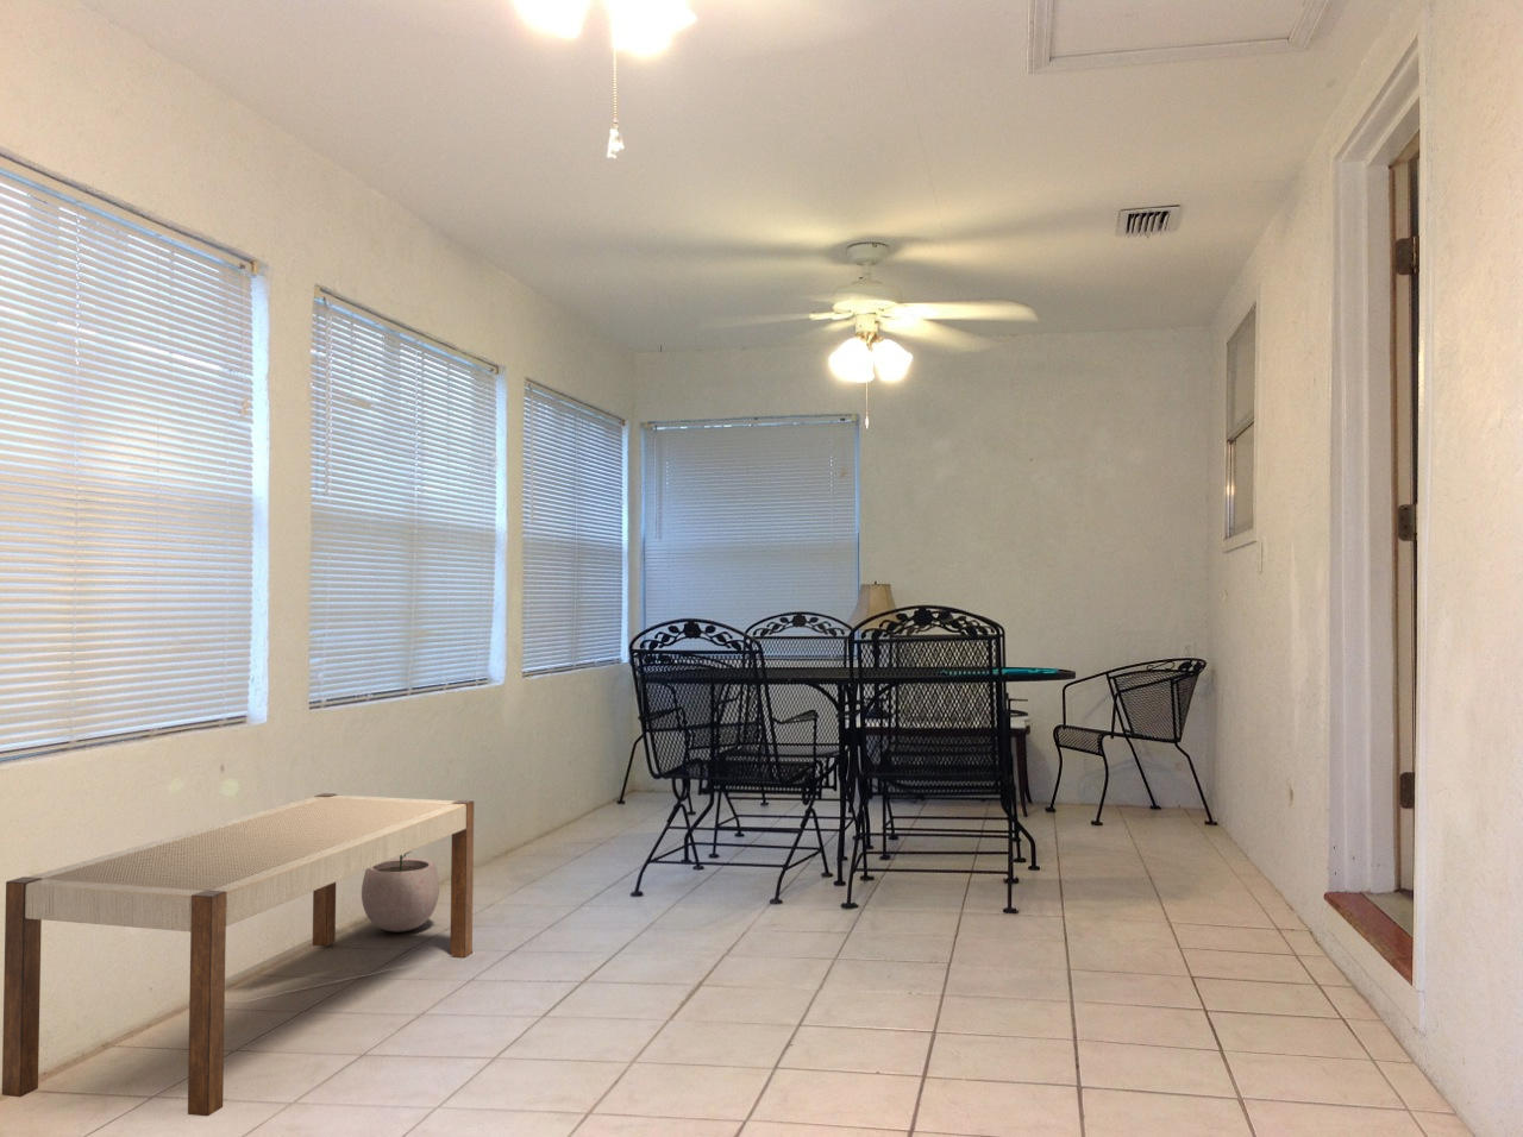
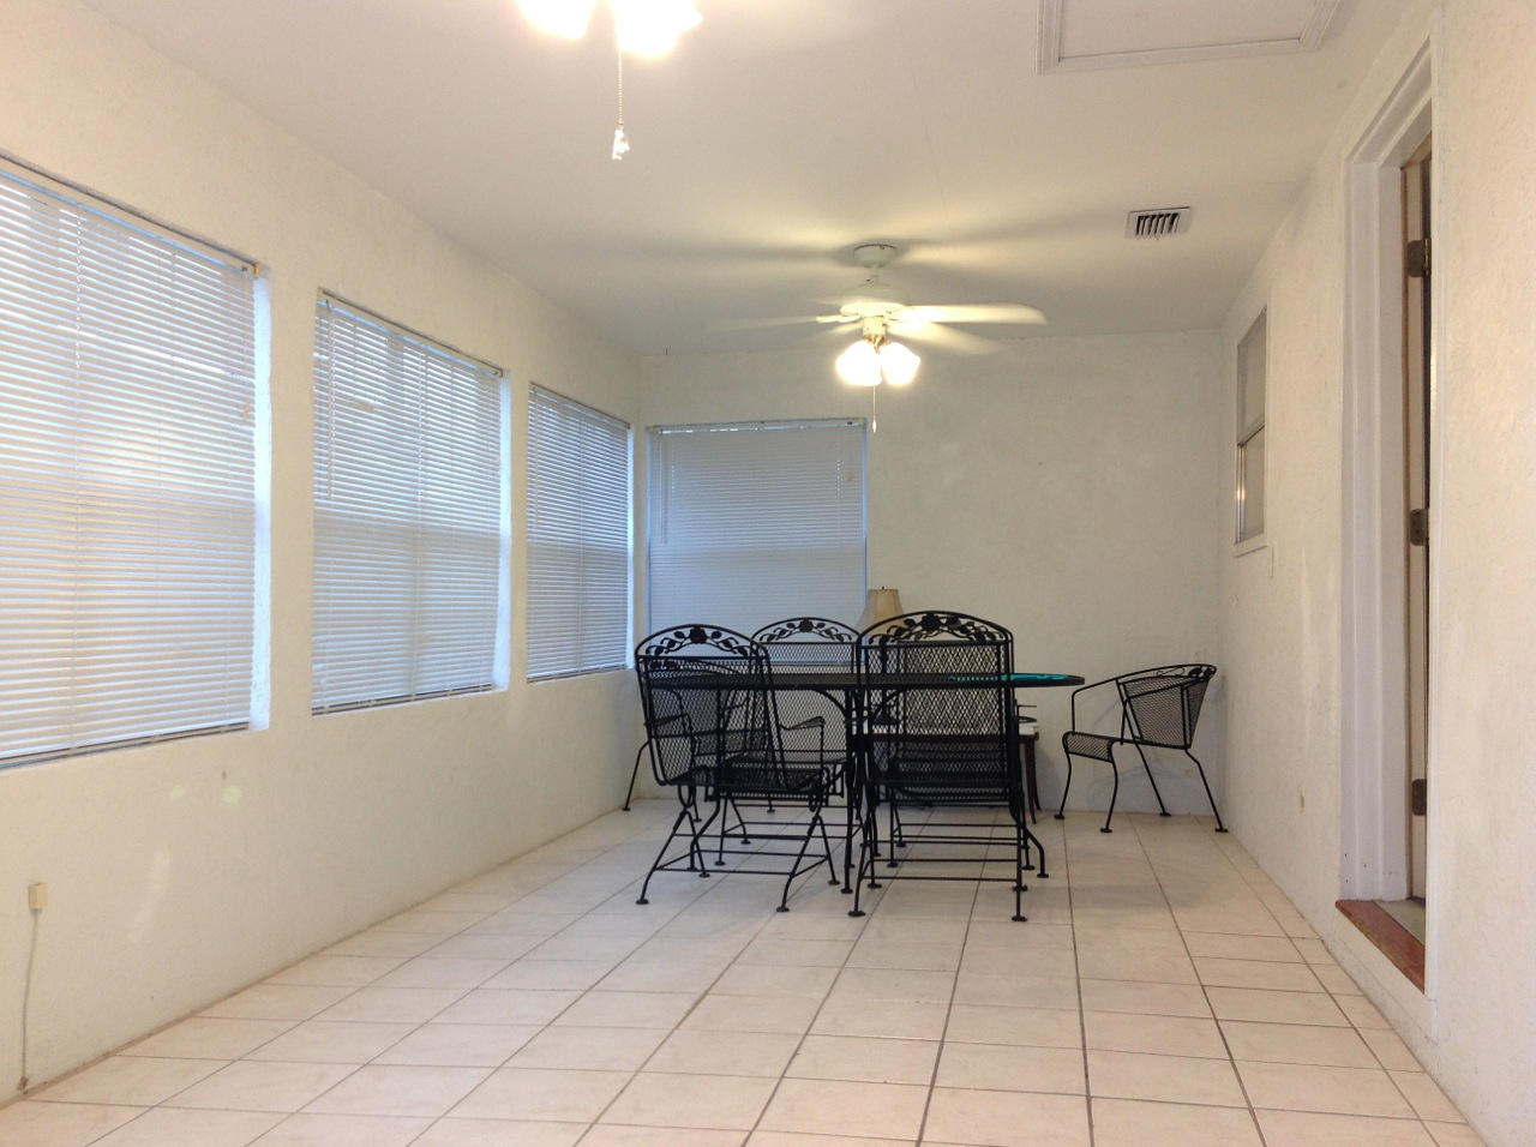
- bench (270, 908)
- plant pot (400, 881)
